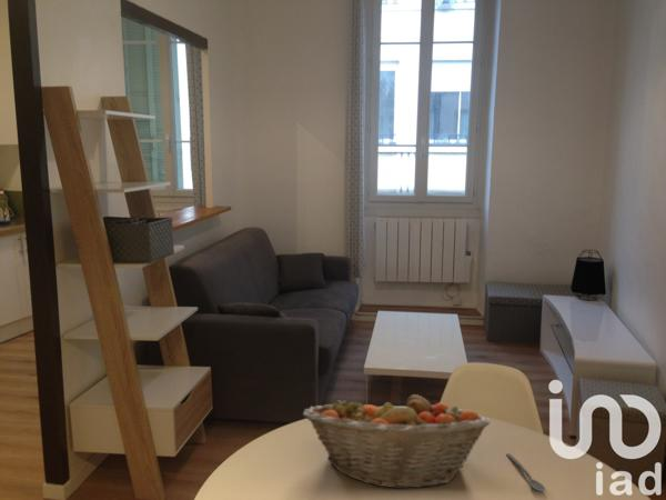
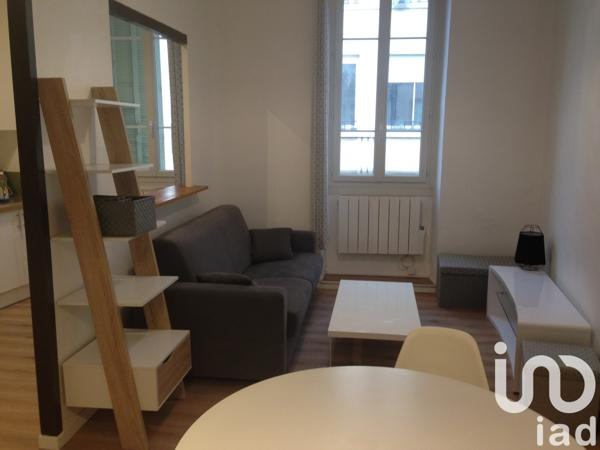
- spoon (524, 471)
- fruit basket (394, 429)
